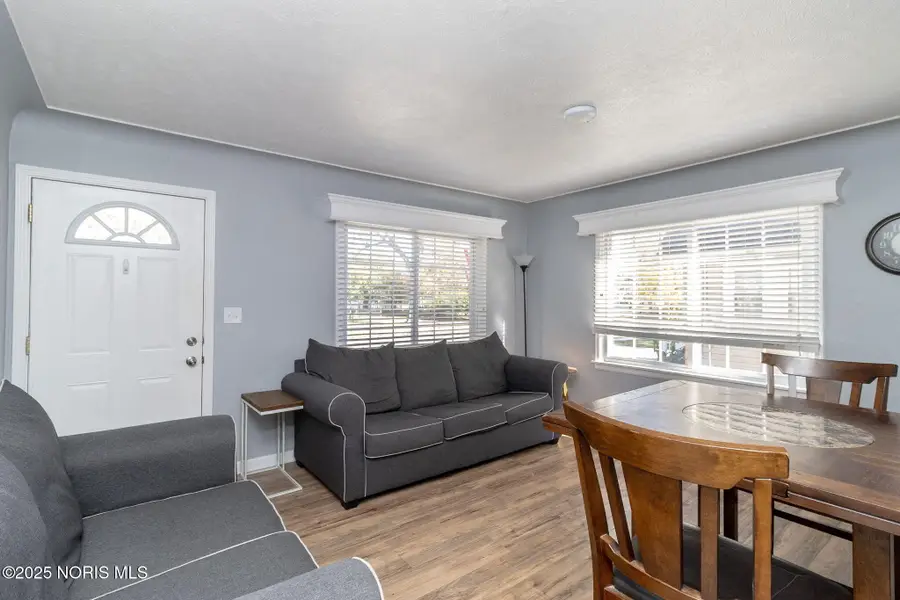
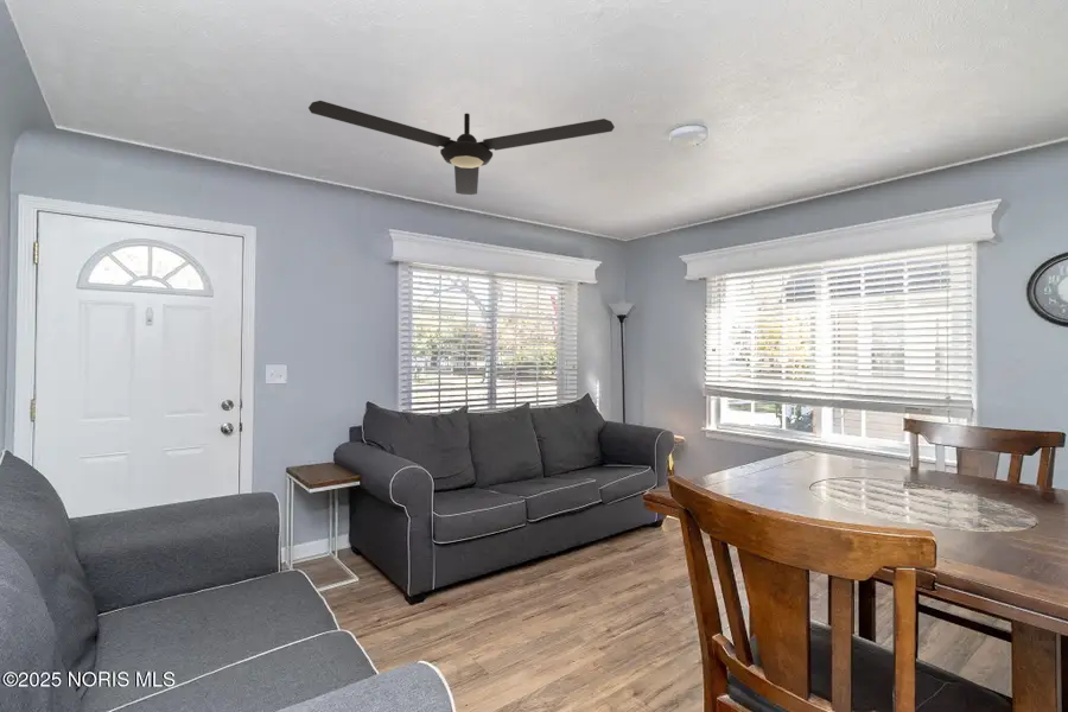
+ ceiling fan (466, 151)
